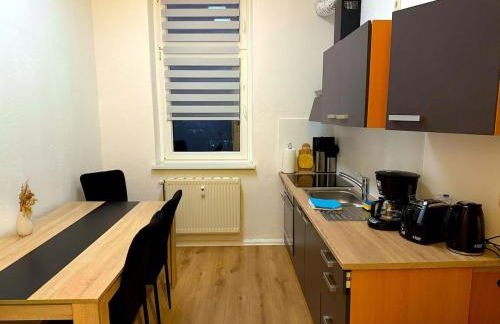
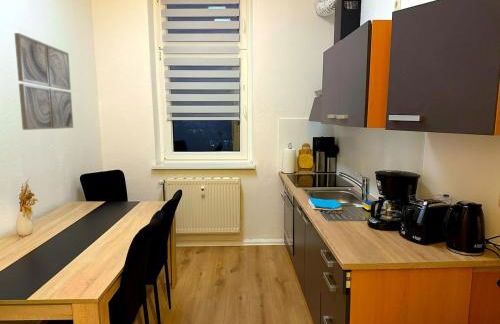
+ wall art (48, 88)
